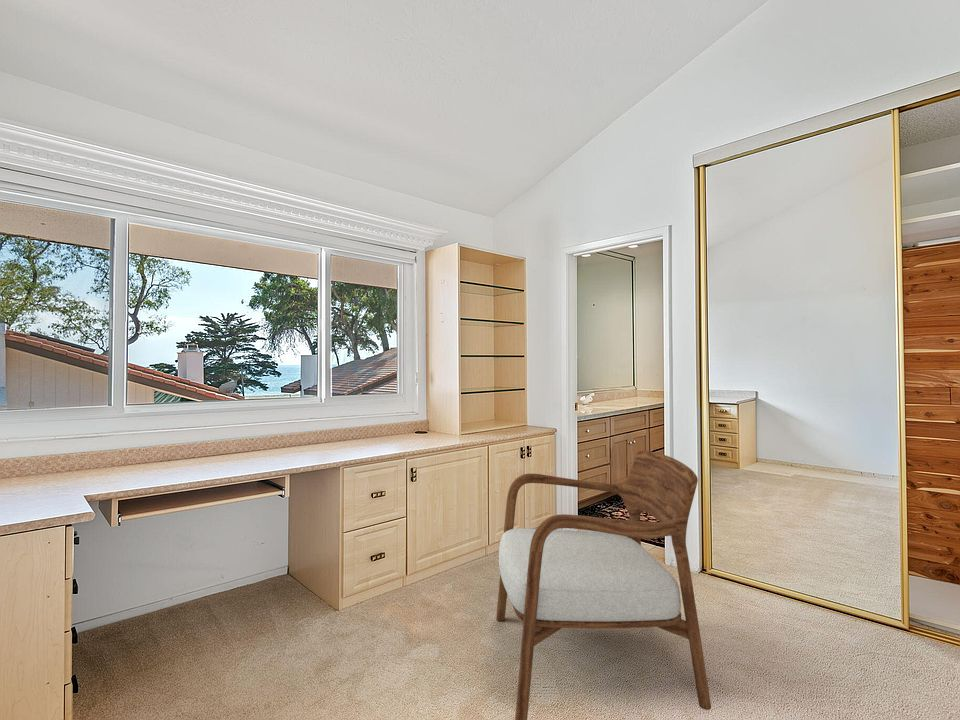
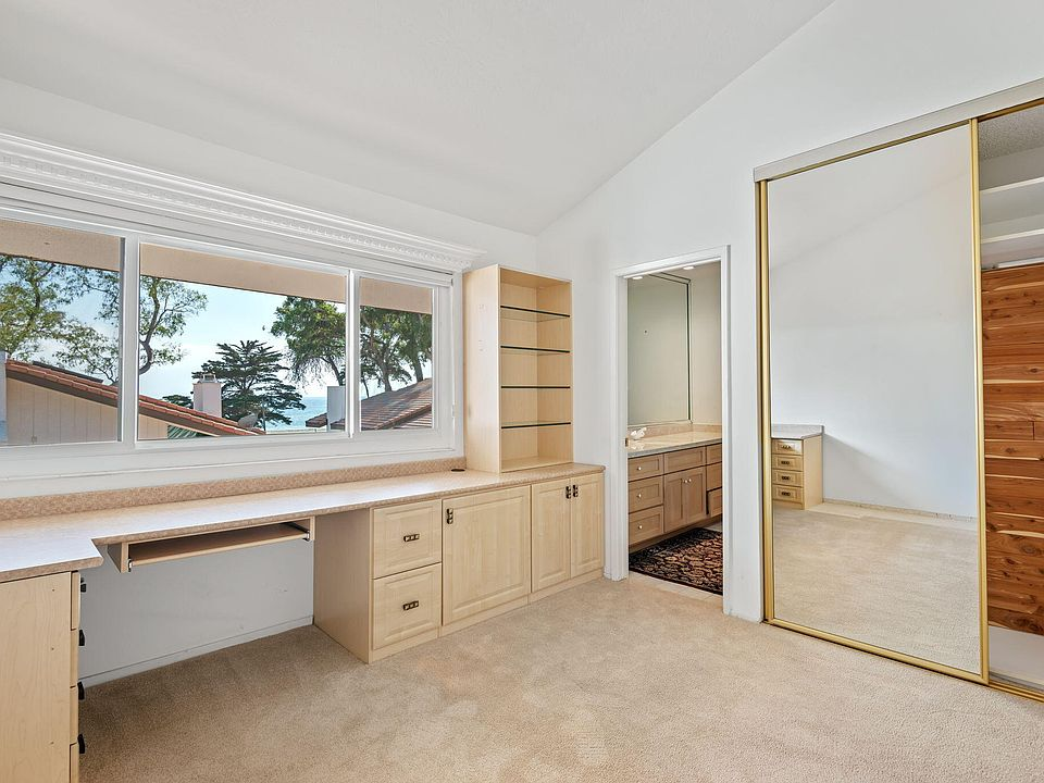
- armchair (587, 558)
